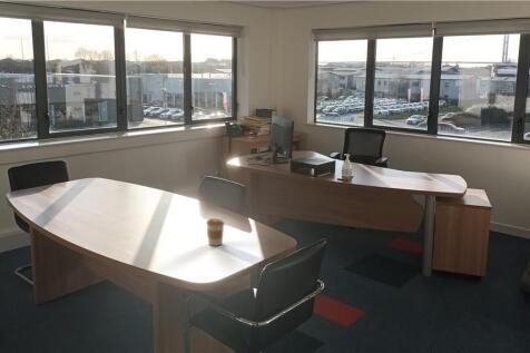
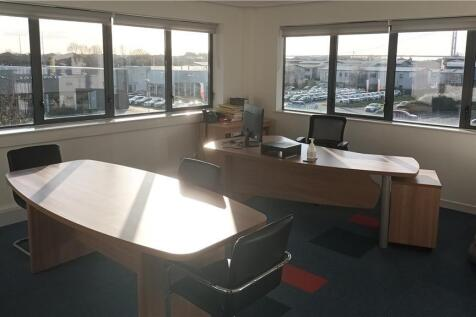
- coffee cup (215, 231)
